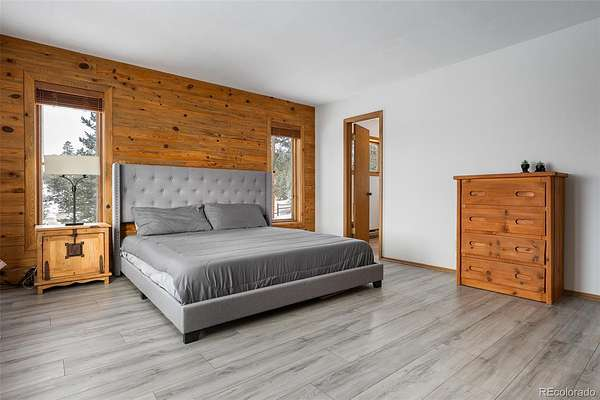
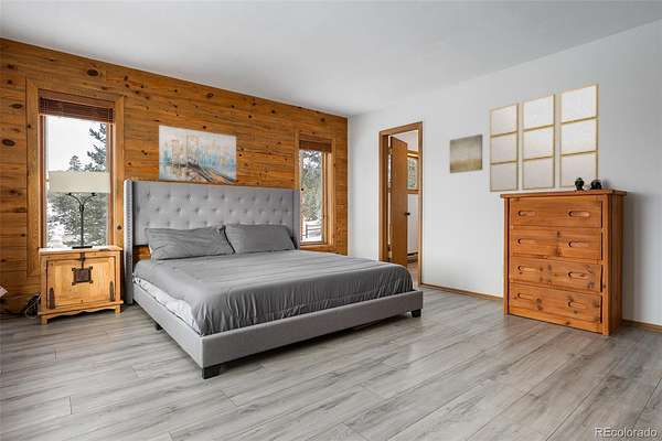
+ wall art (465, 154)
+ wall art (200, 157)
+ home mirror (537, 143)
